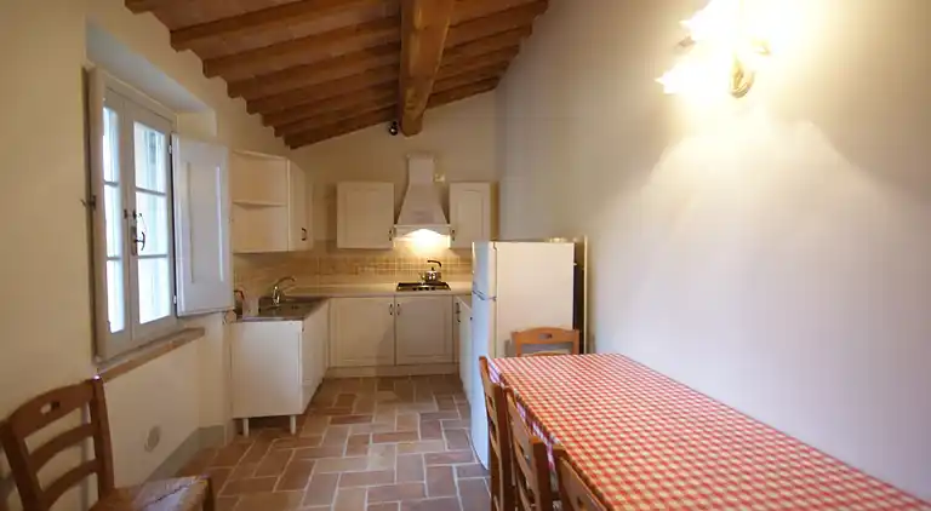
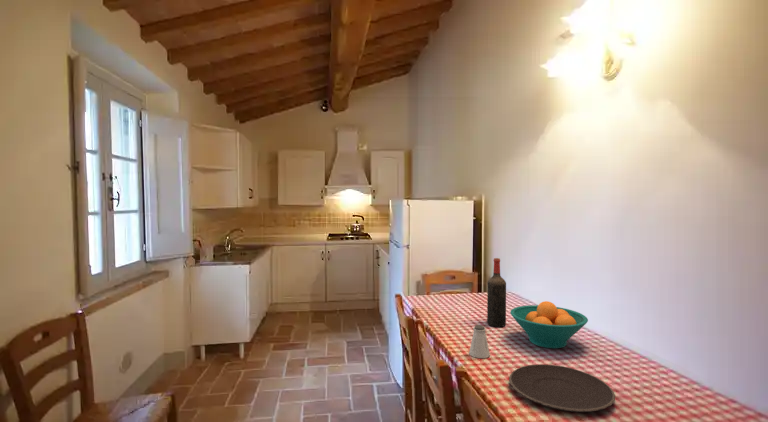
+ plate (559, 387)
+ fruit bowl (547, 322)
+ saltshaker (479, 340)
+ wine bottle (496, 291)
